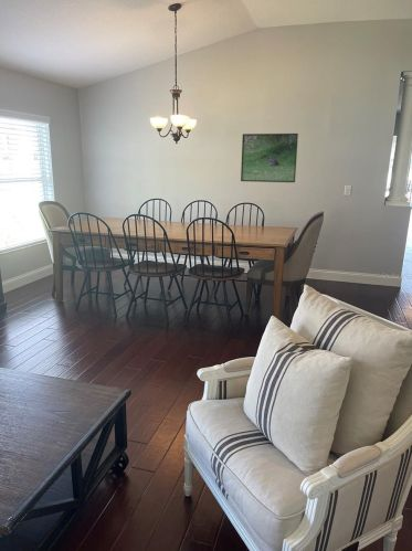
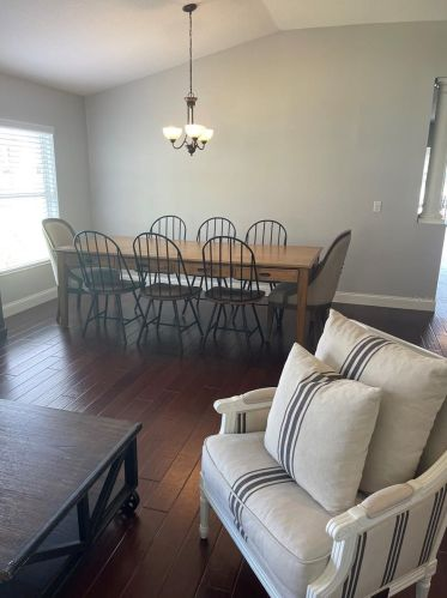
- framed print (268, 158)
